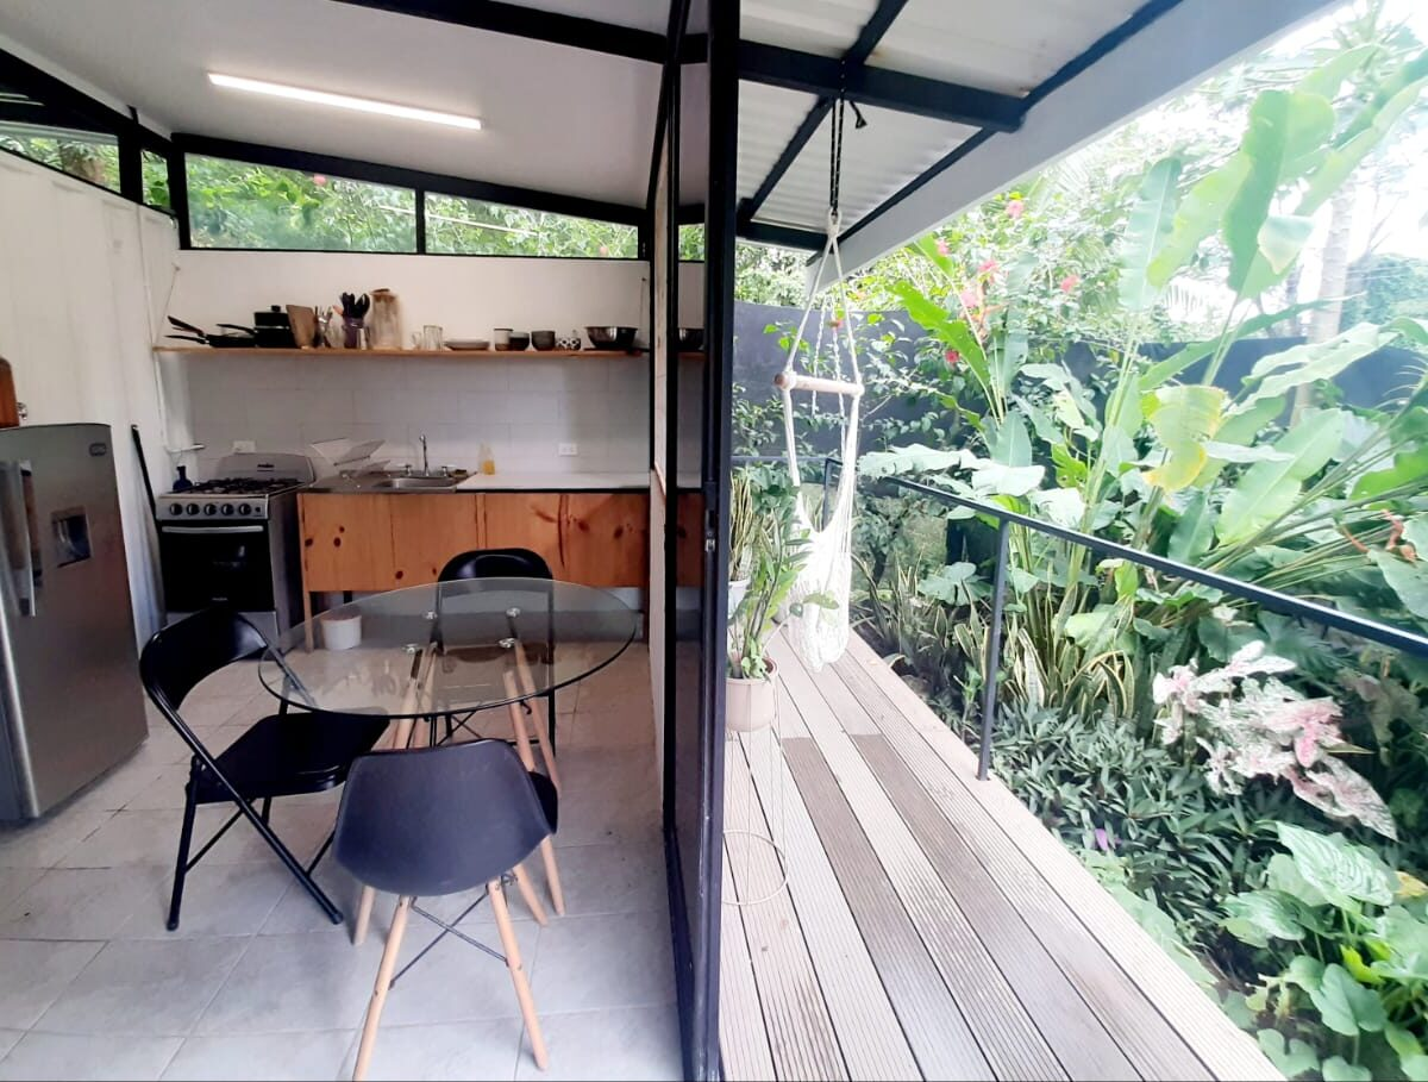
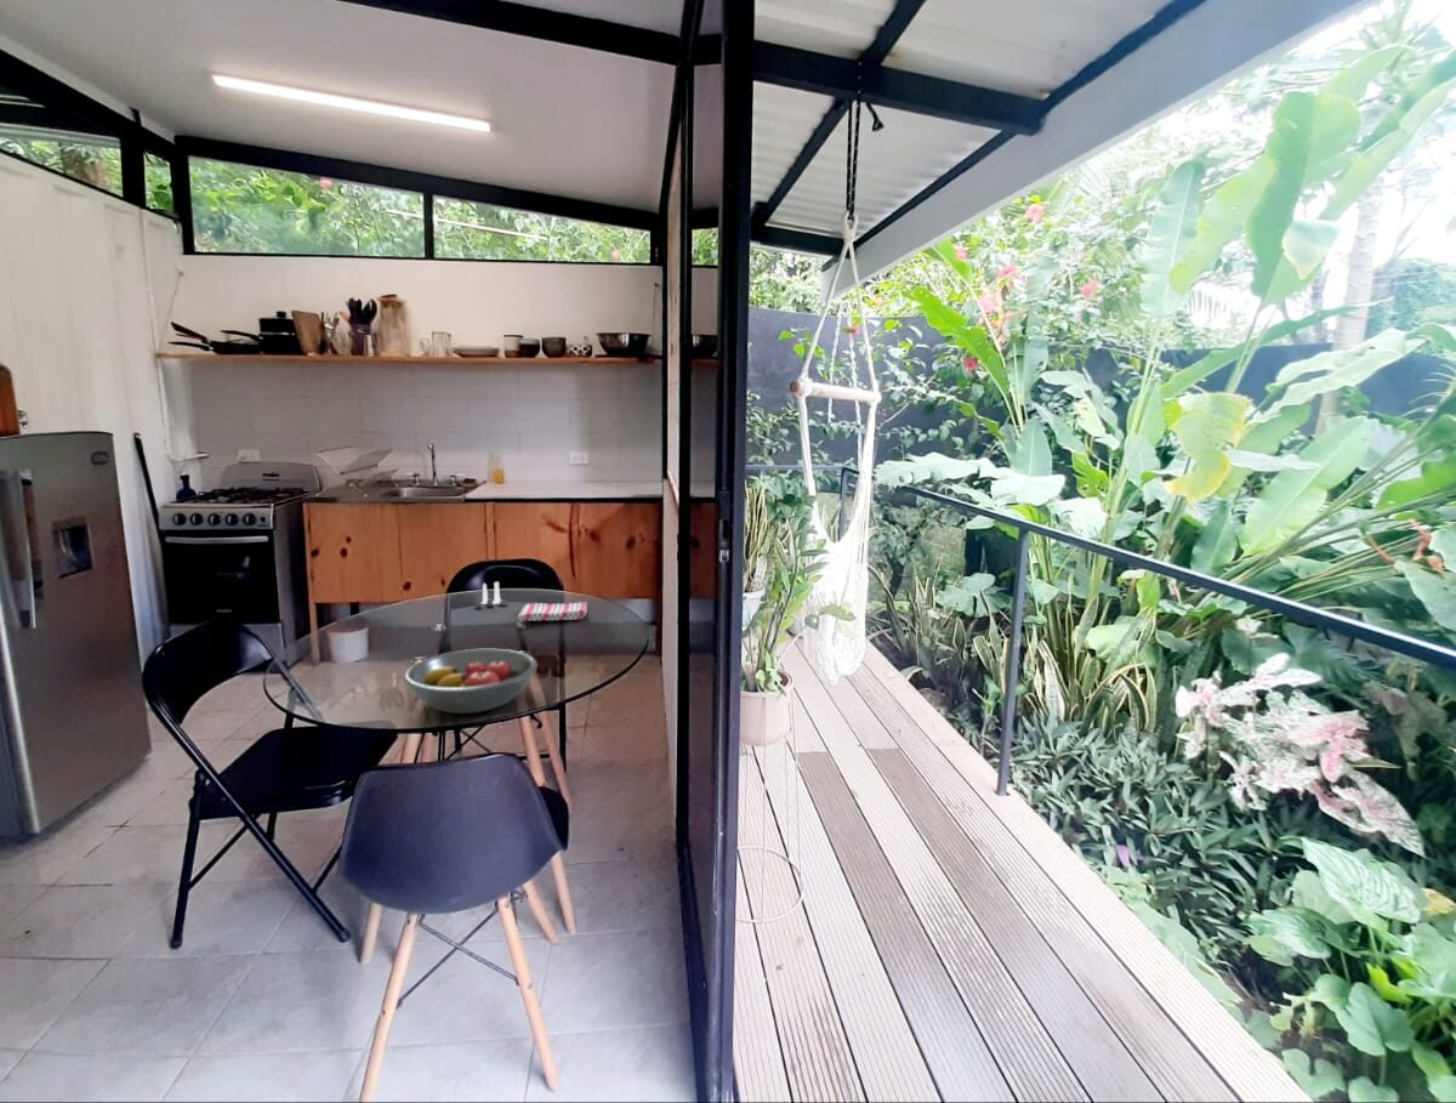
+ salt and pepper shaker set (494, 595)
+ fruit bowl (472, 680)
+ dish towel (553, 609)
